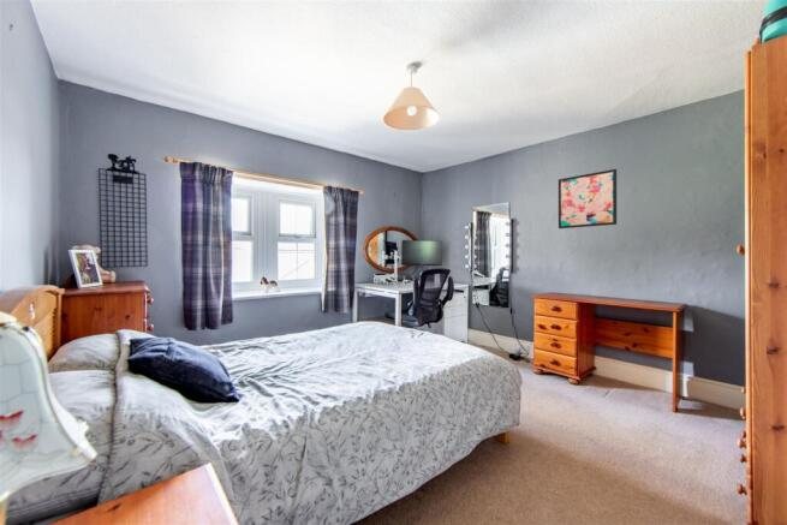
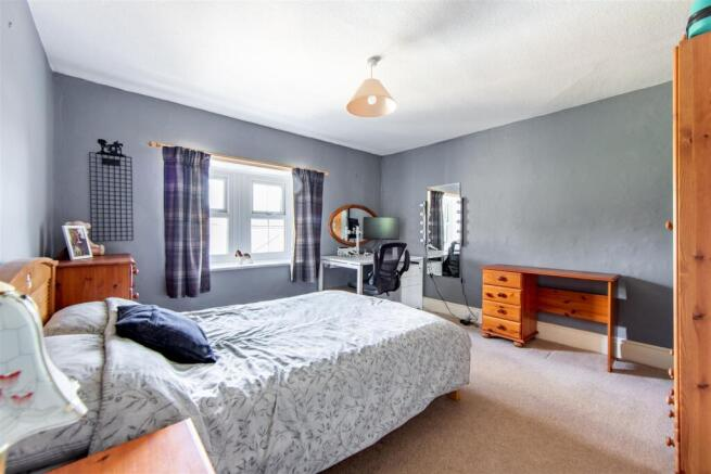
- wall art (585, 201)
